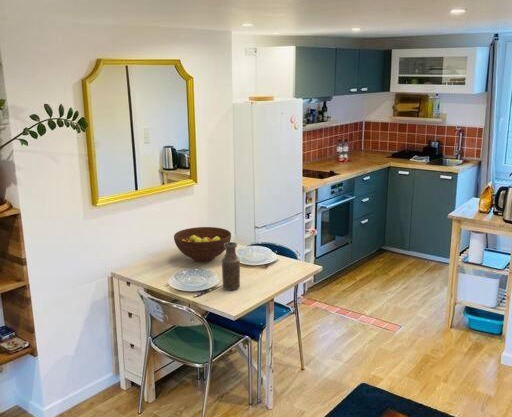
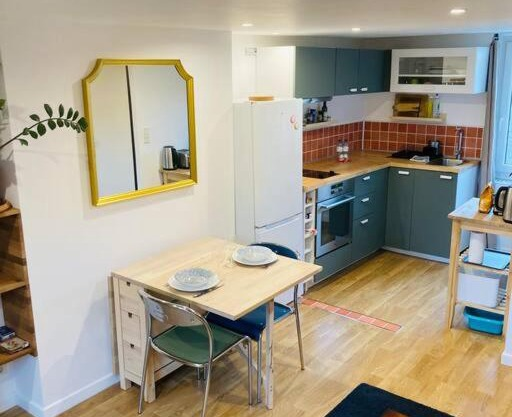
- bottle (230, 265)
- fruit bowl (203, 246)
